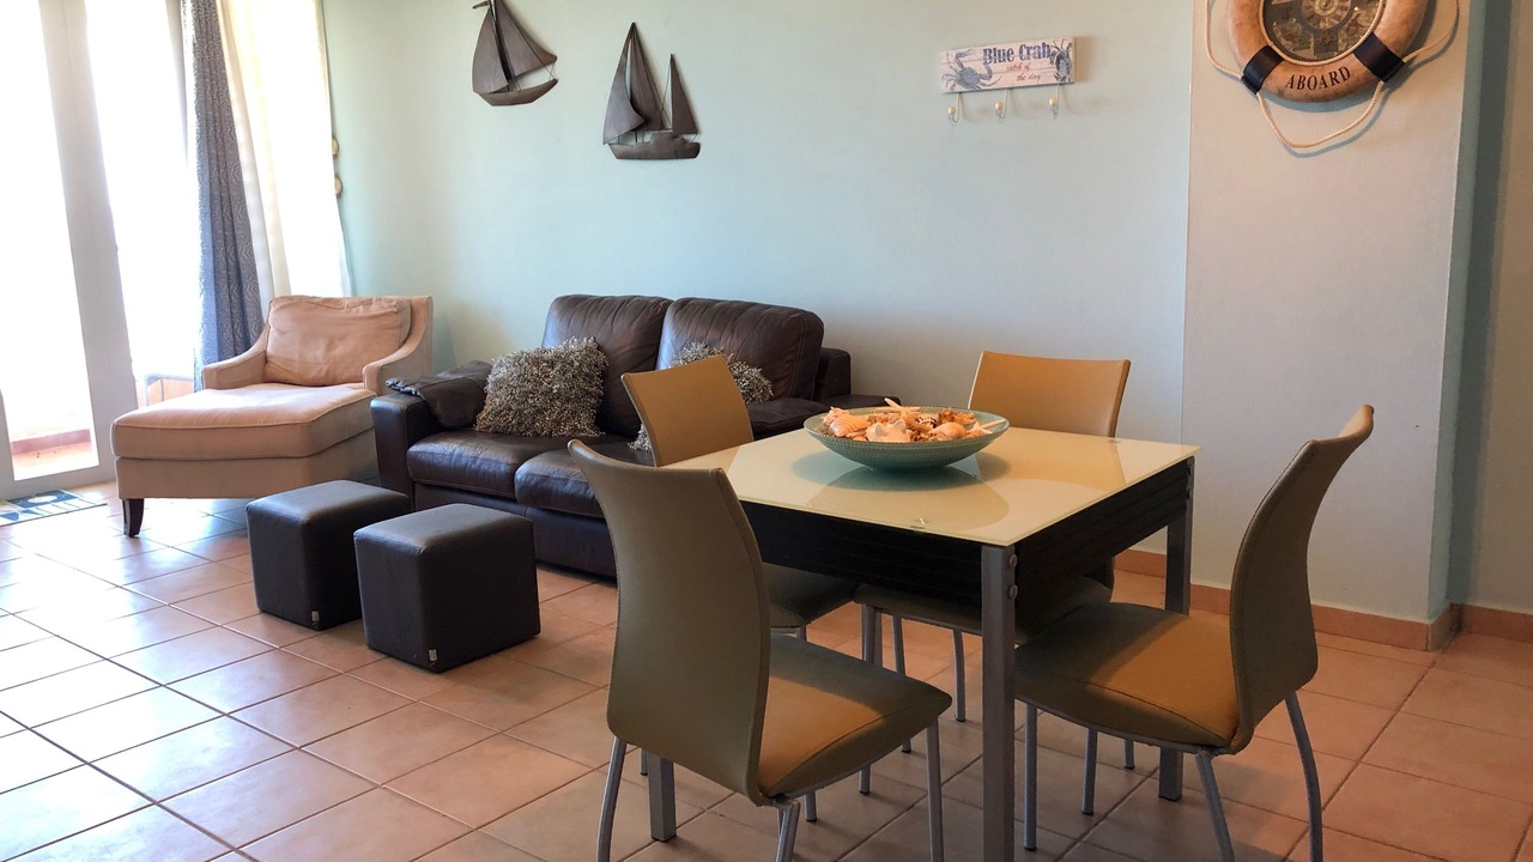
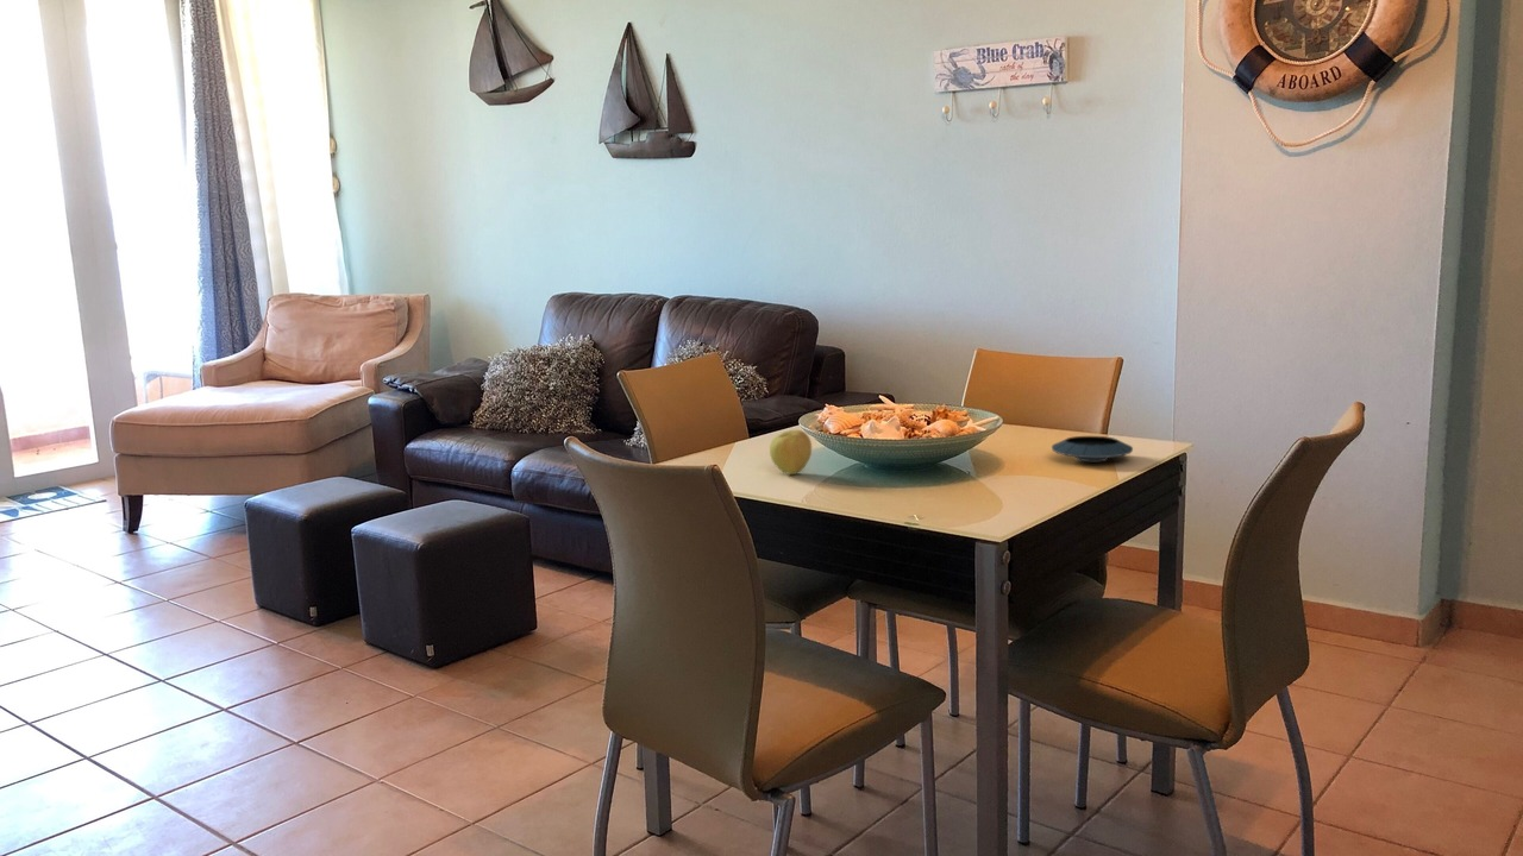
+ saucer (1091, 446)
+ apple (790, 452)
